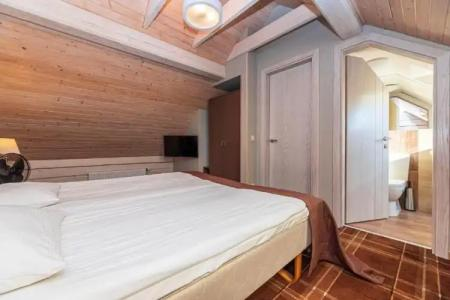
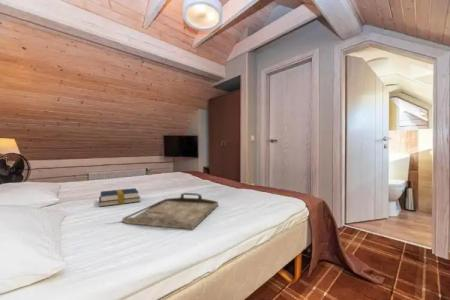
+ book (119, 196)
+ serving tray (176, 206)
